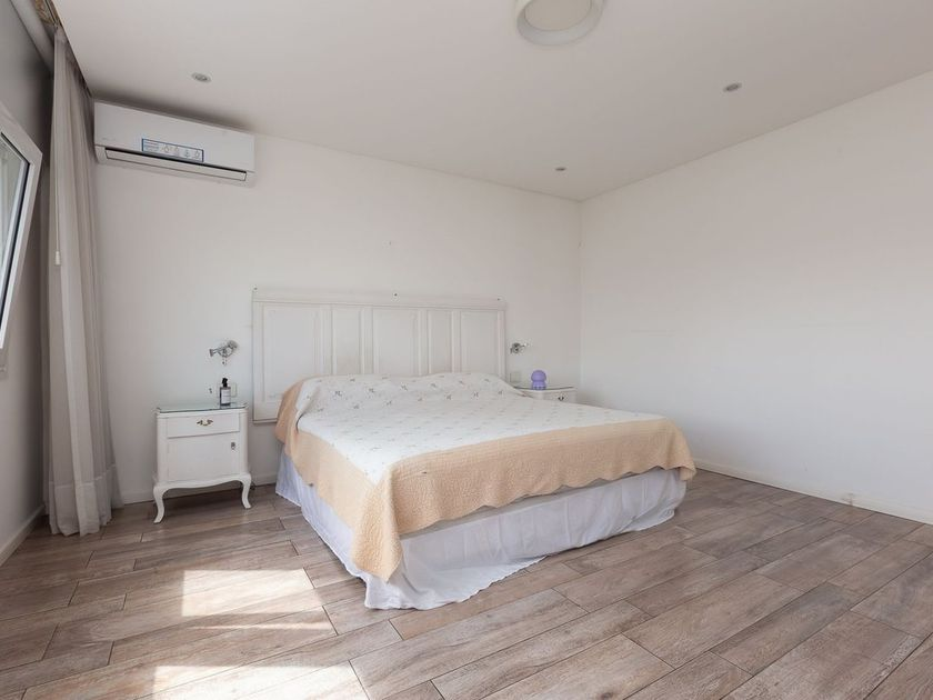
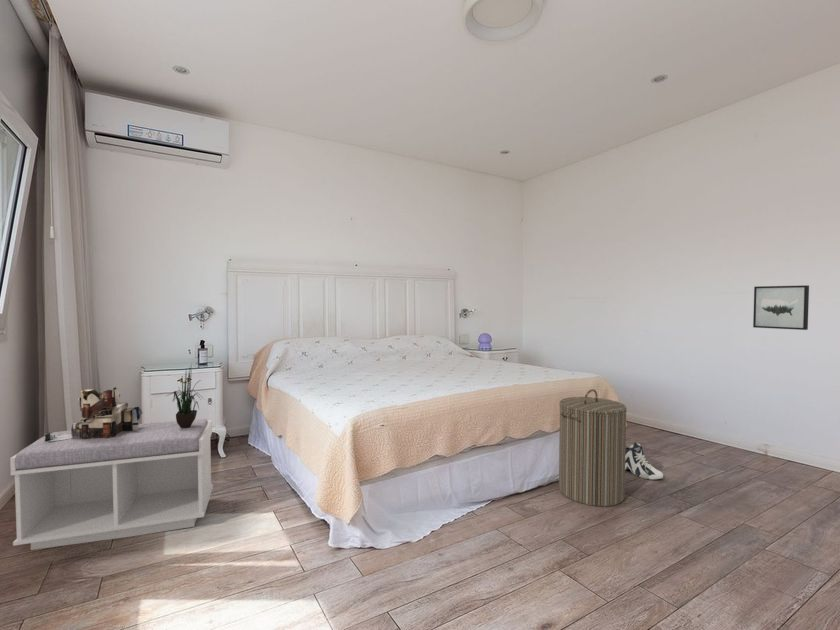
+ laundry hamper (591, 441)
+ wall art (780, 307)
+ sneaker (640, 458)
+ bench (125, 477)
+ potted plant (182, 392)
+ ruined building (95, 410)
